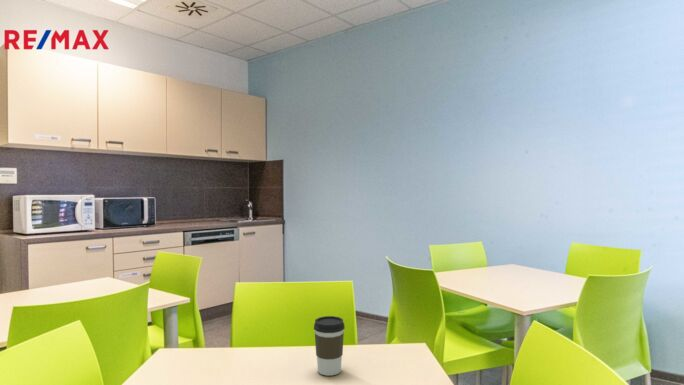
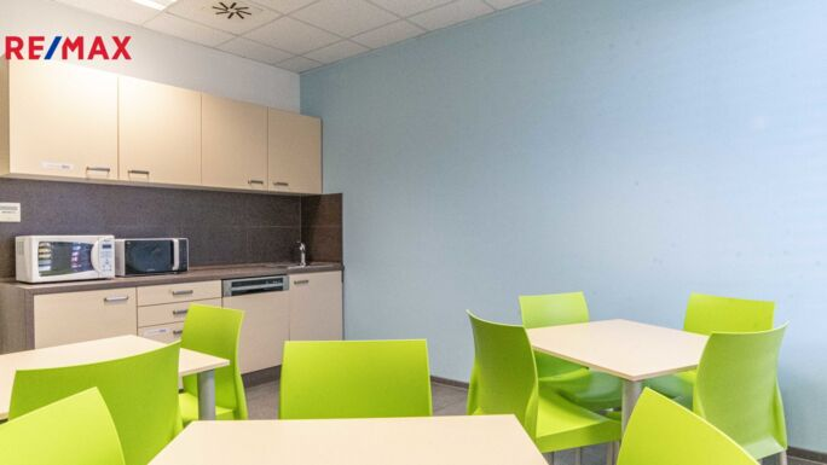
- coffee cup (329, 345)
